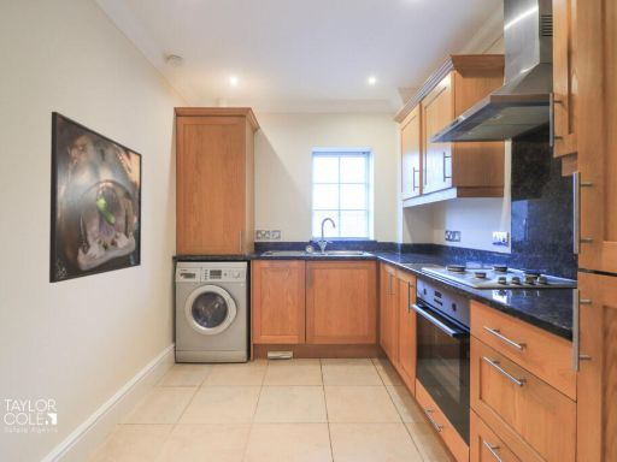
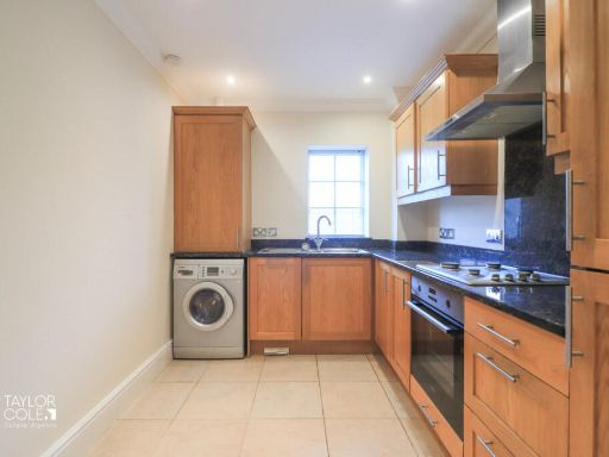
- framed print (105, 205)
